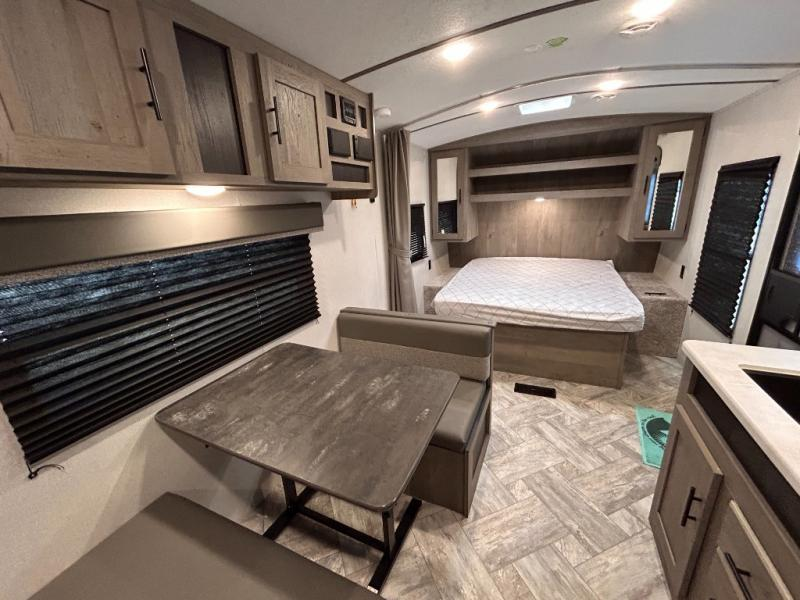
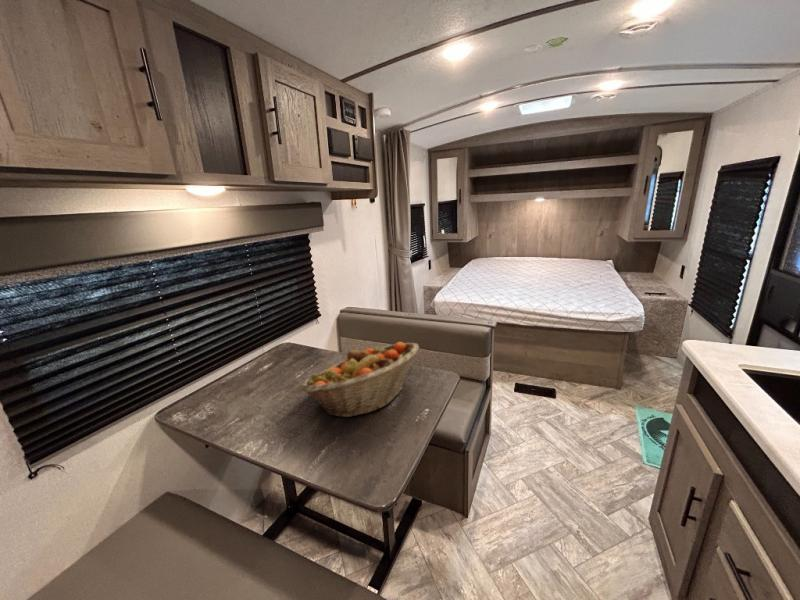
+ fruit basket (363, 373)
